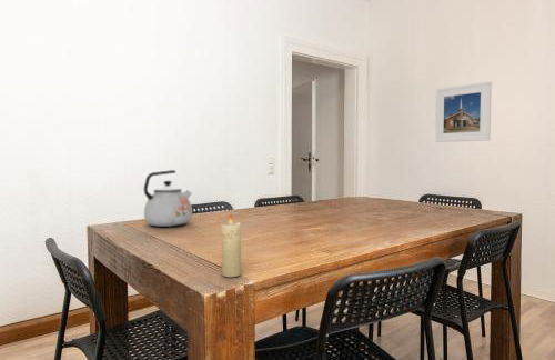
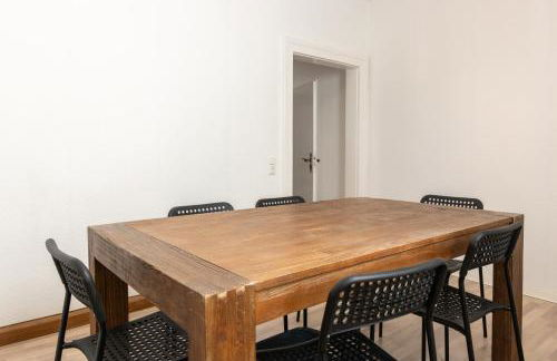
- kettle (168, 197)
- candle (231, 243)
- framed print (461, 113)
